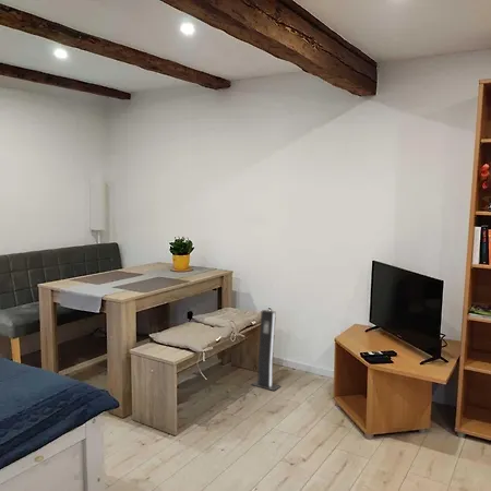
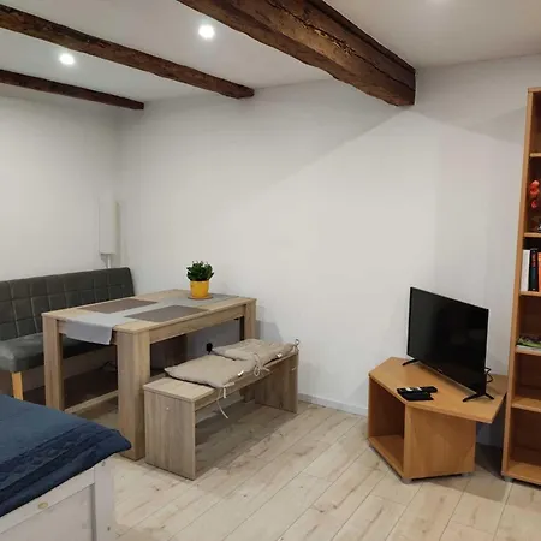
- speaker (266, 348)
